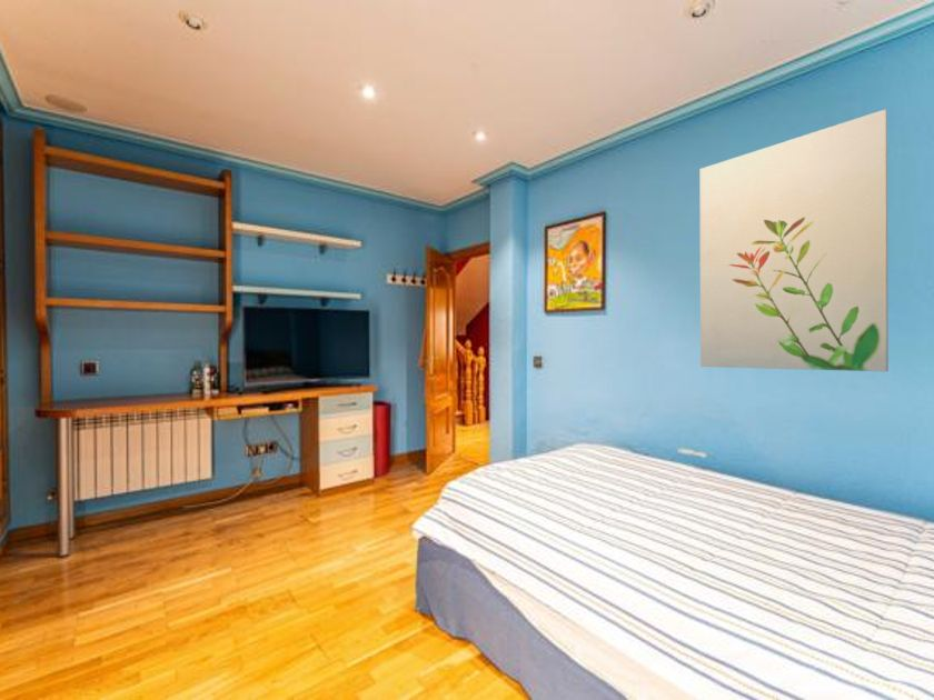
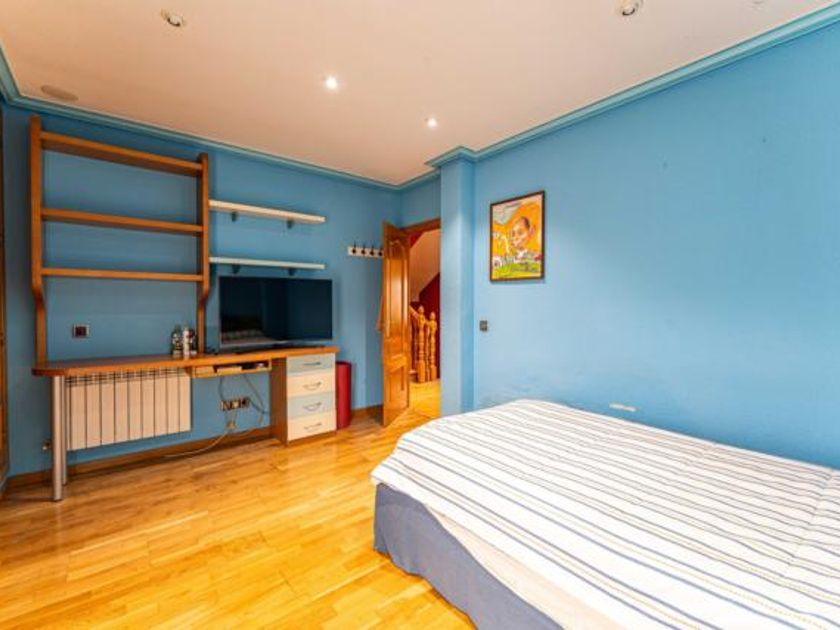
- wall art (781, 256)
